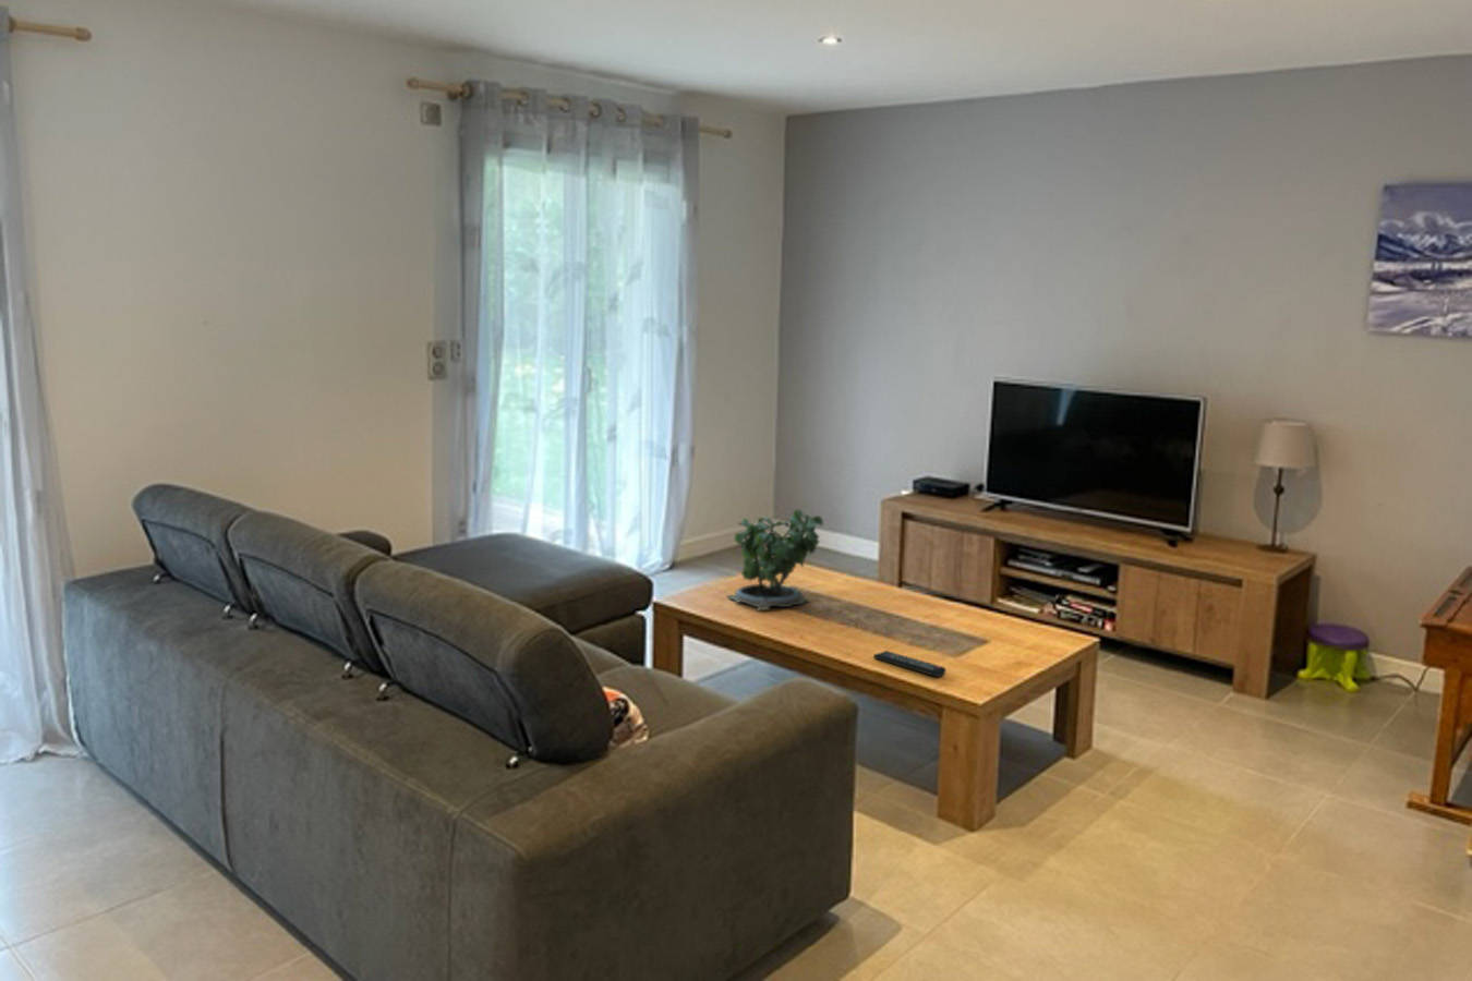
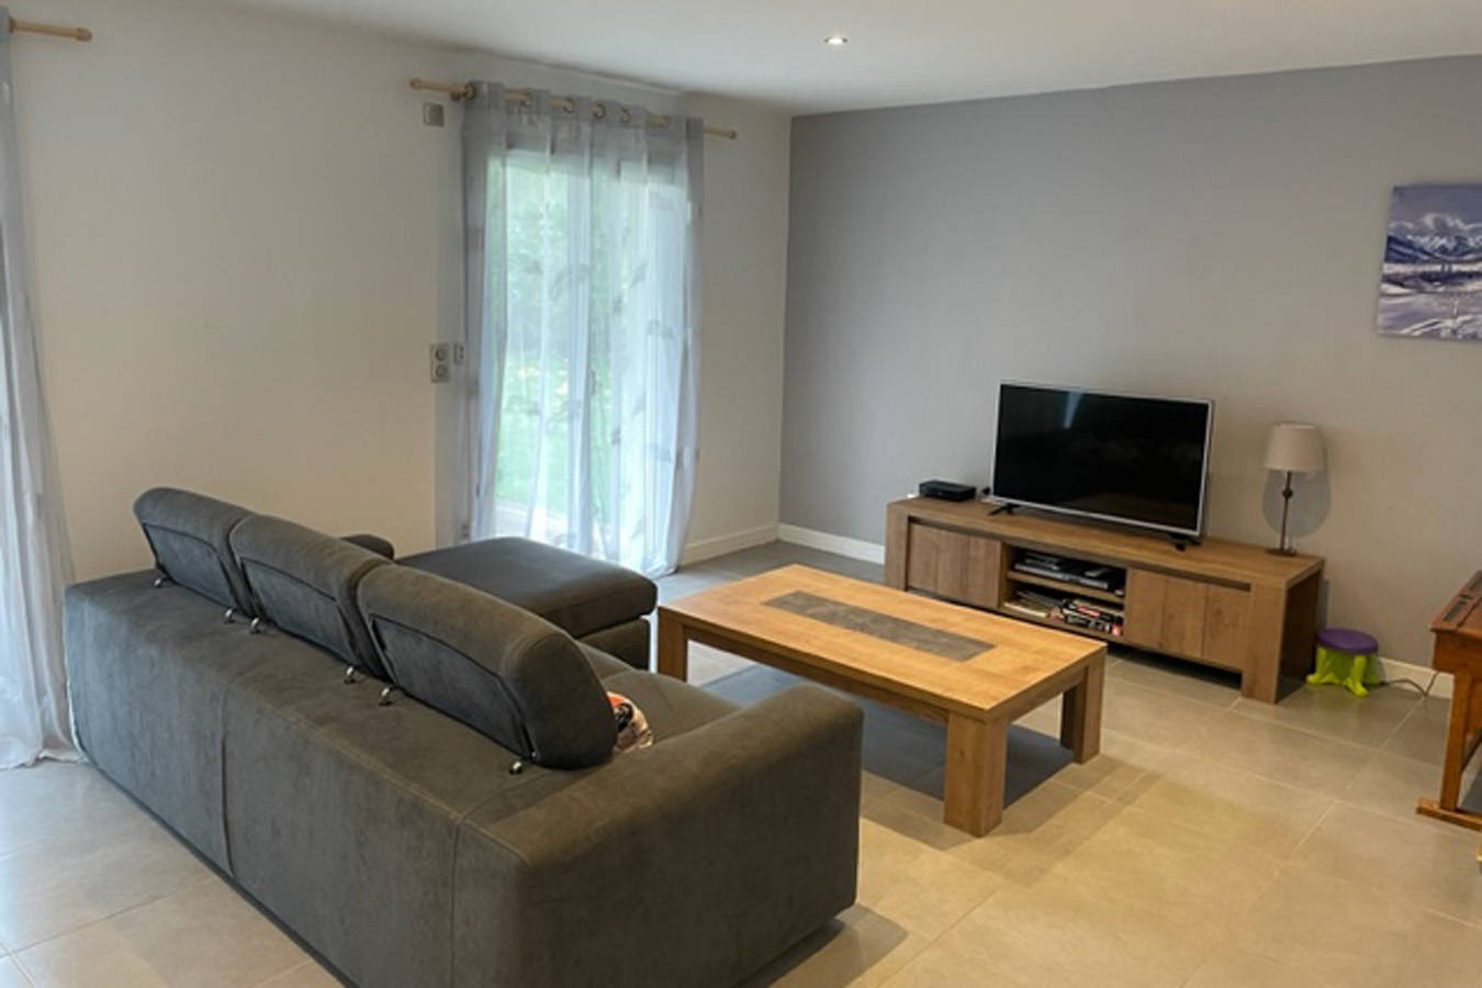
- potted plant (777, 553)
- remote control (908, 662)
